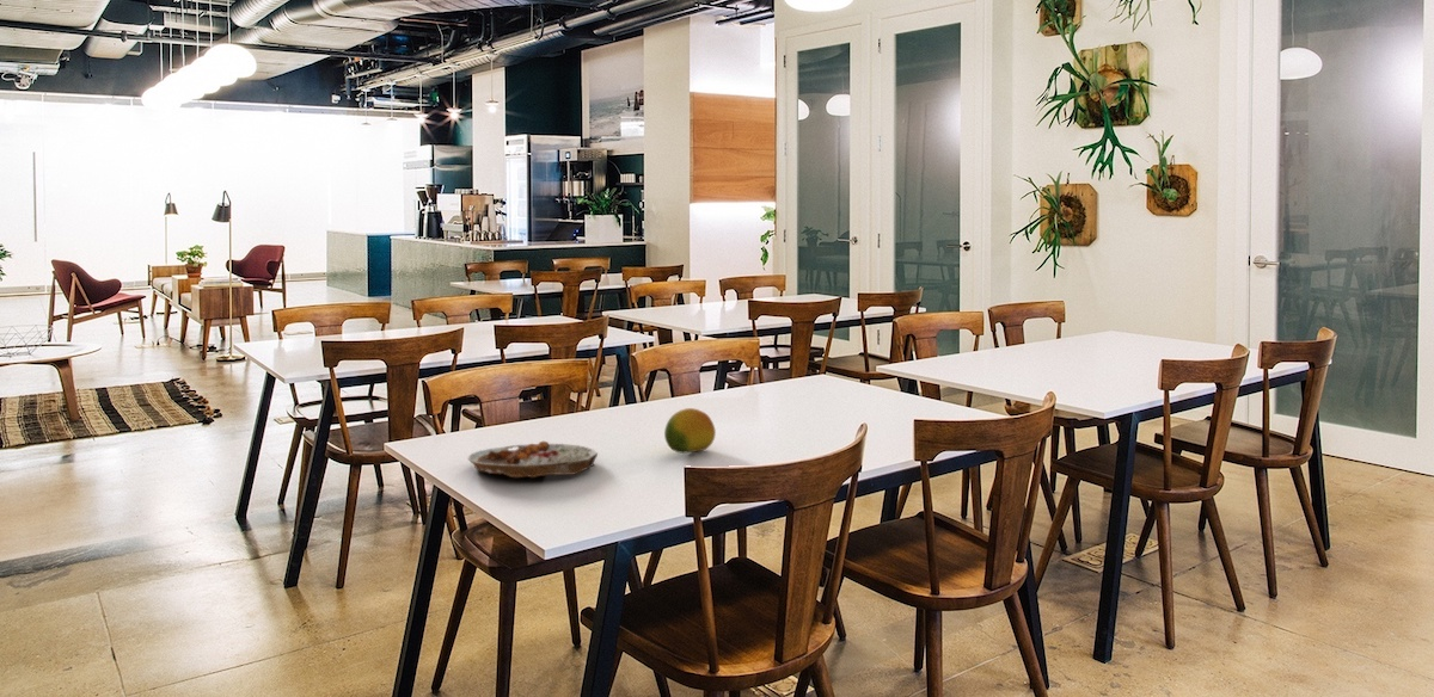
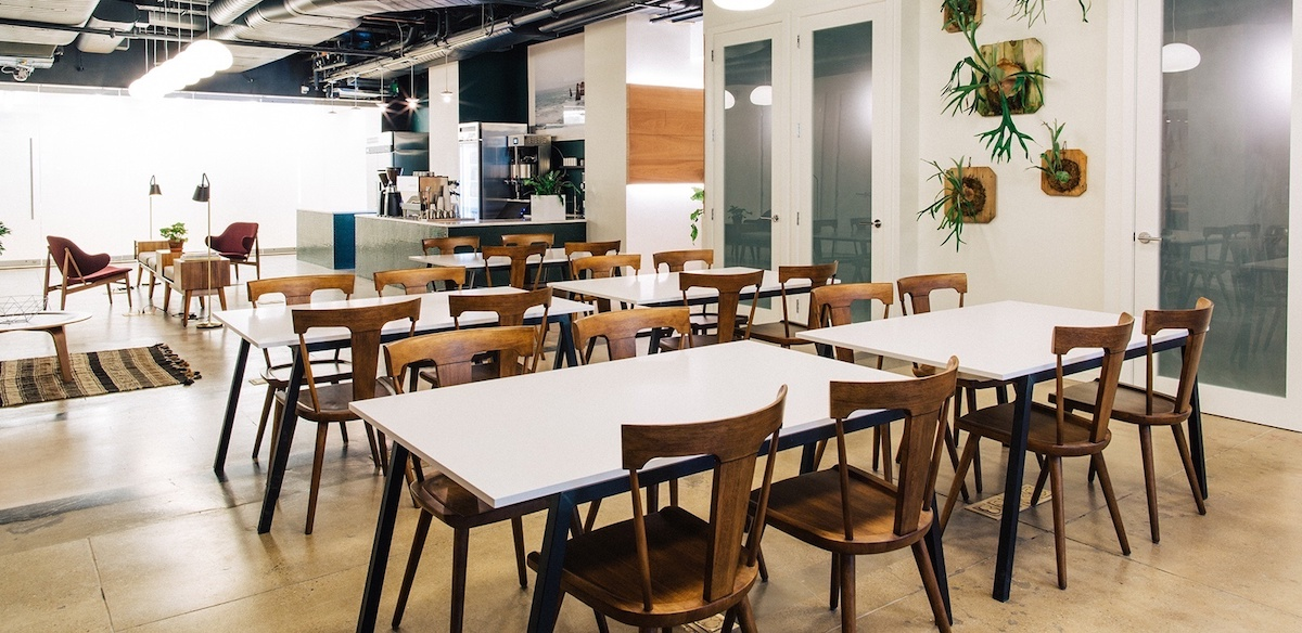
- plate (533, 455)
- fruit (687, 431)
